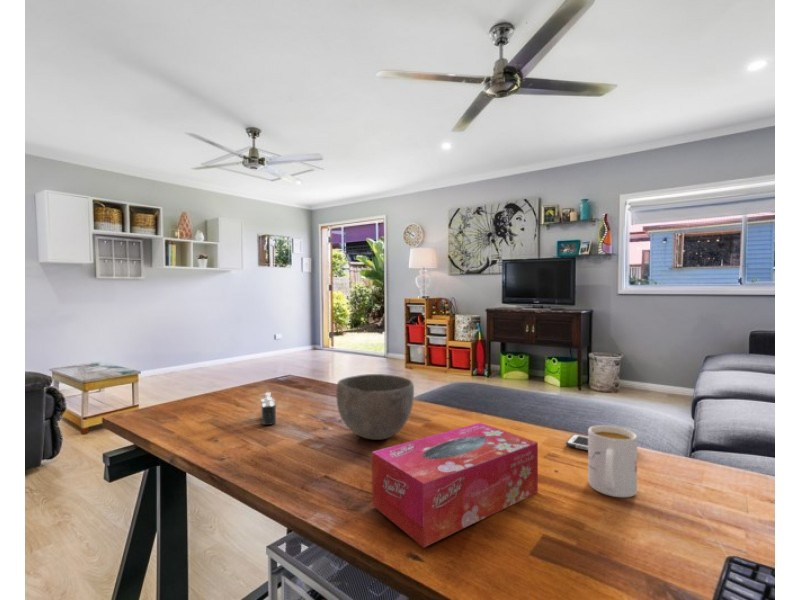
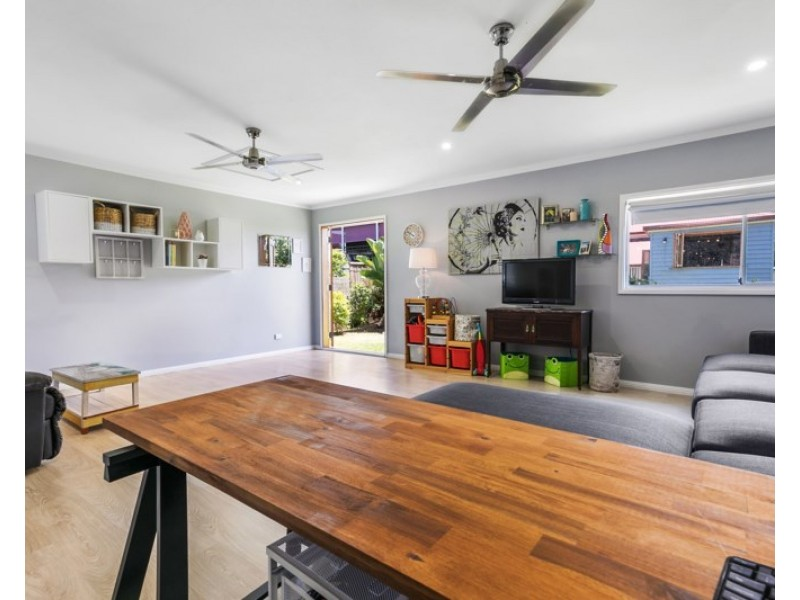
- tissue box (457, 472)
- mug (611, 462)
- cell phone (587, 446)
- bowl (375, 407)
- candle (267, 407)
